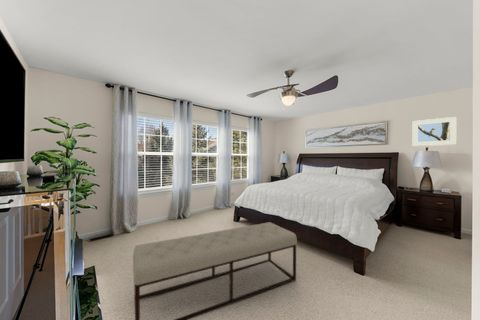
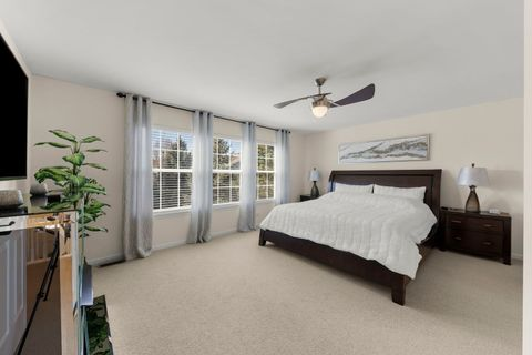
- bench (221, 263)
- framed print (433, 132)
